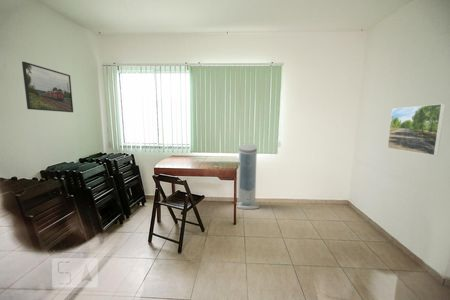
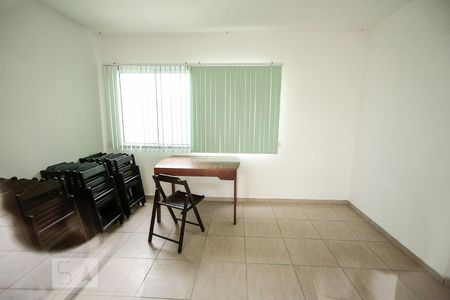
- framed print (412, 129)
- air purifier (247, 175)
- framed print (51, 90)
